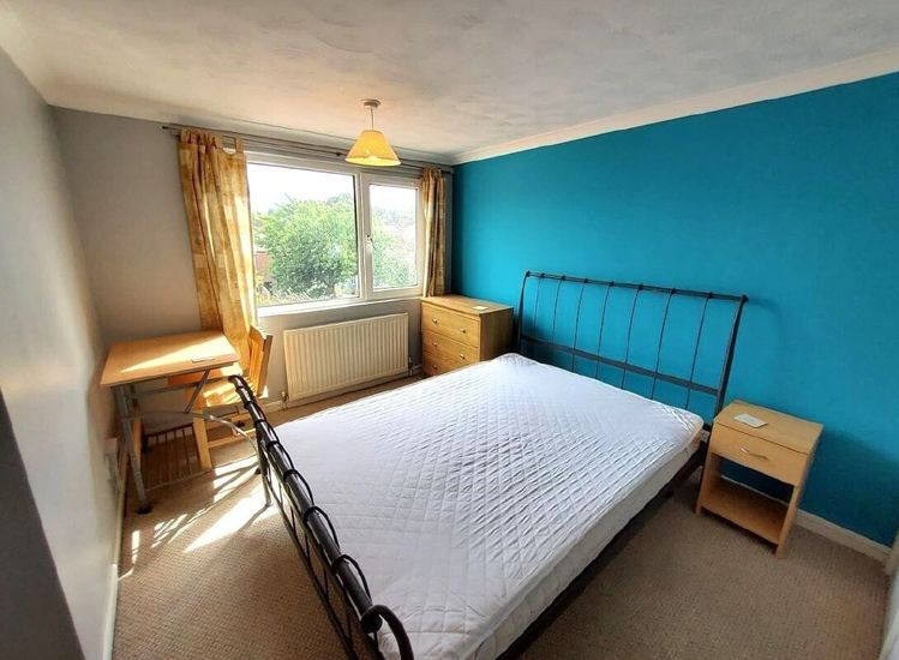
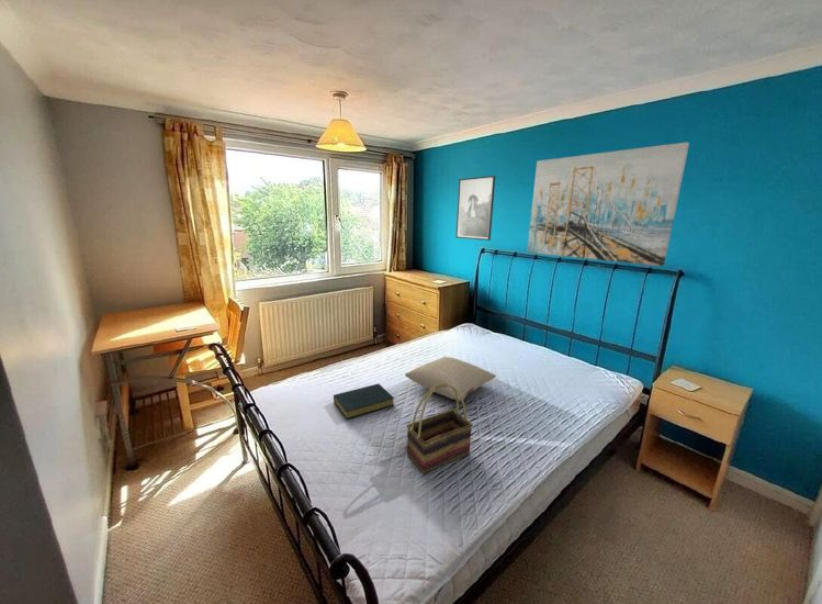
+ woven basket (440, 420)
+ hardback book (363, 400)
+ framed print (474, 209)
+ wall art (593, 208)
+ pillow (451, 374)
